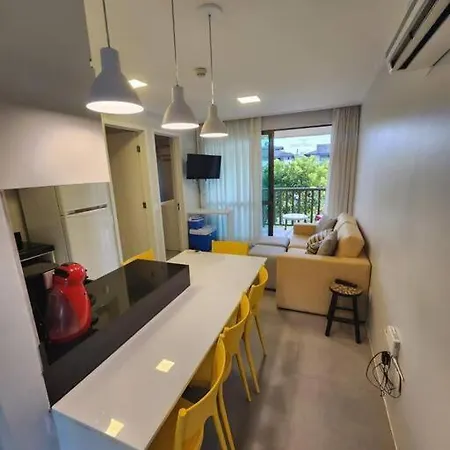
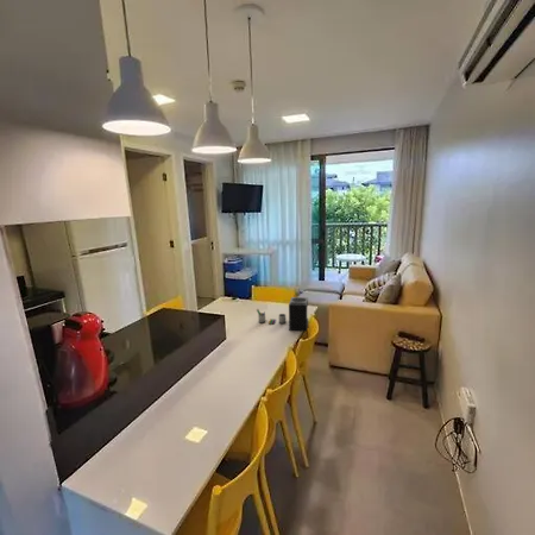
+ coffee maker (281, 314)
